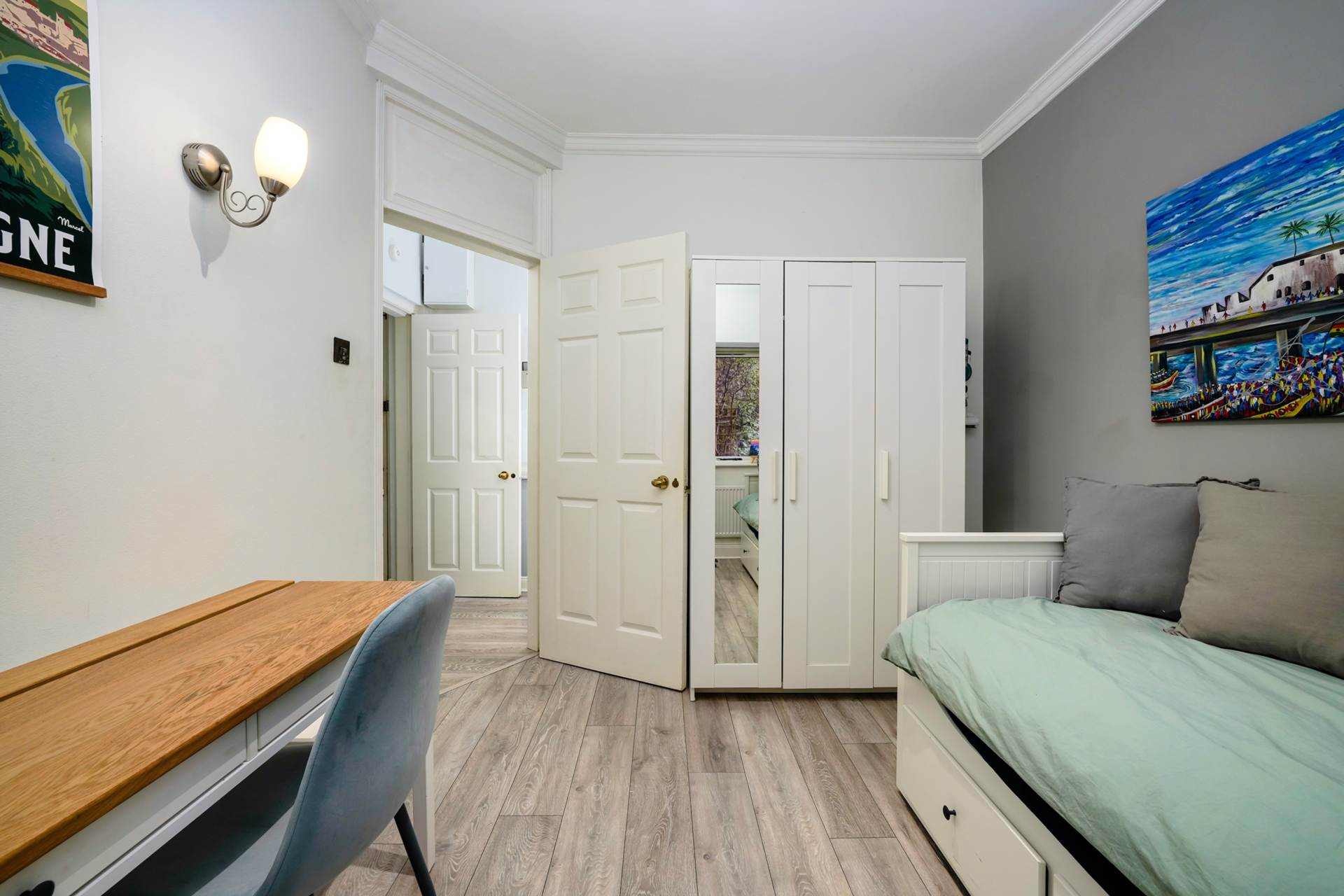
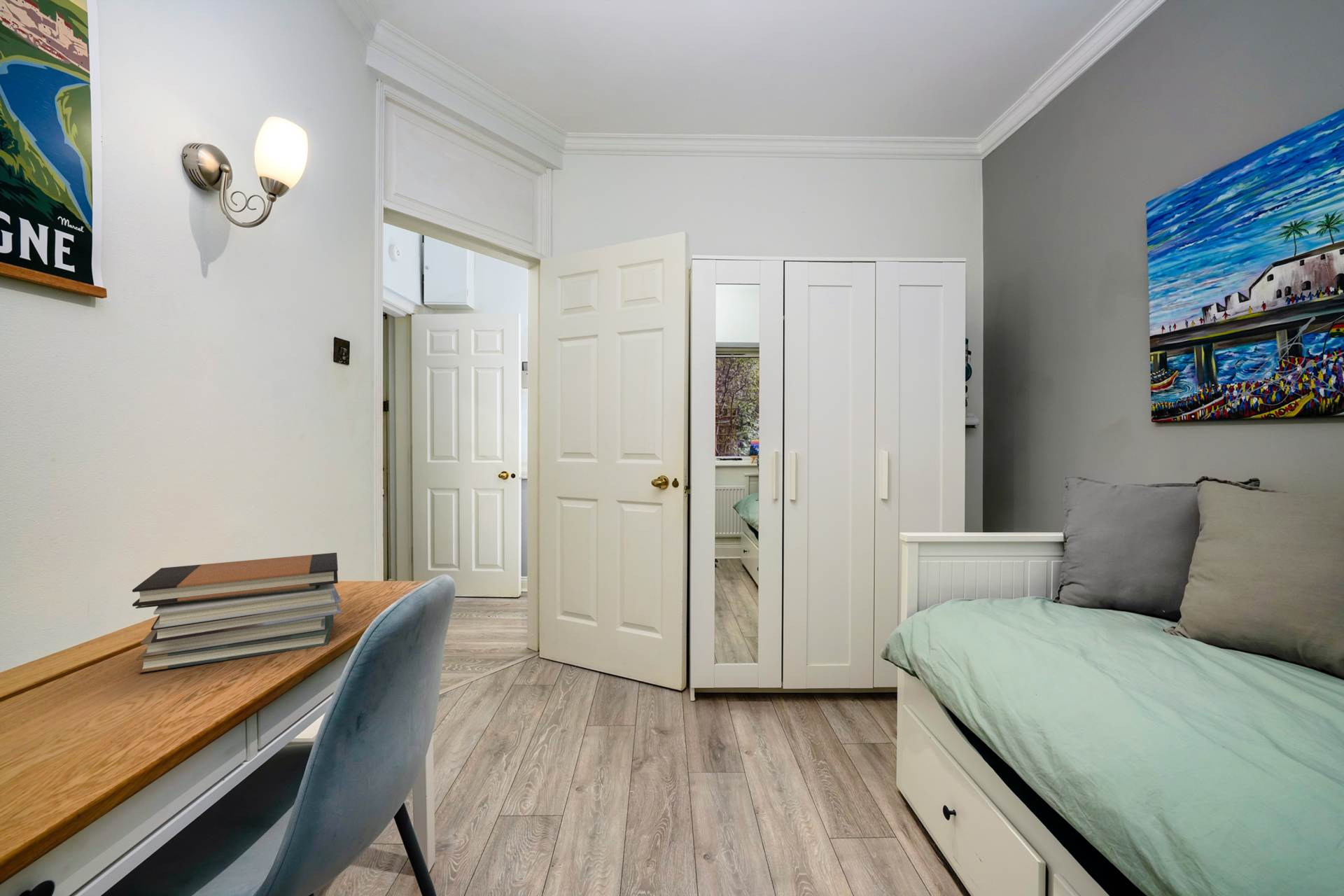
+ book stack (251, 606)
